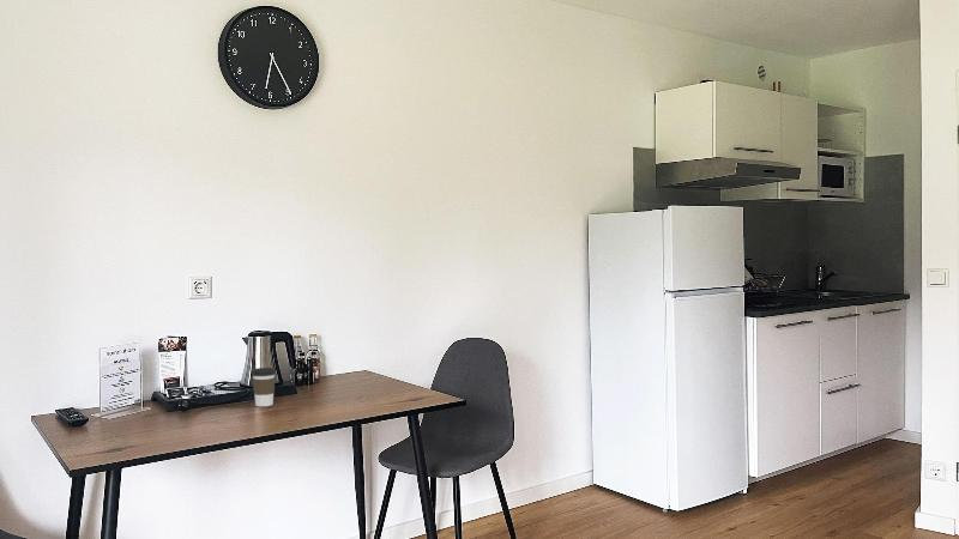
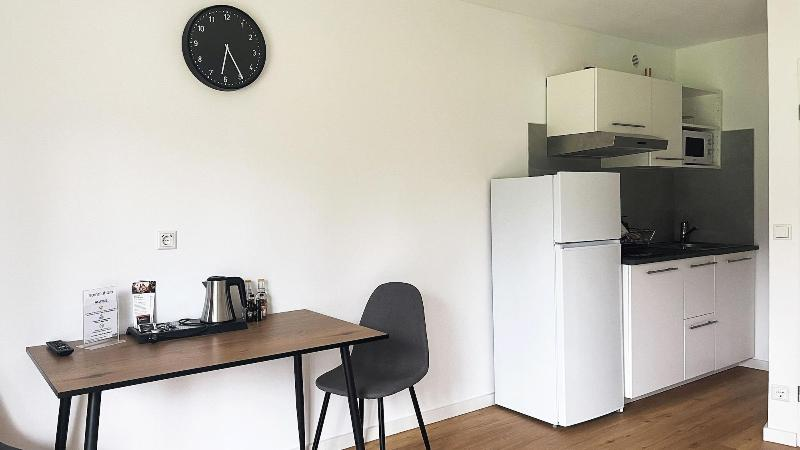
- coffee cup (264, 387)
